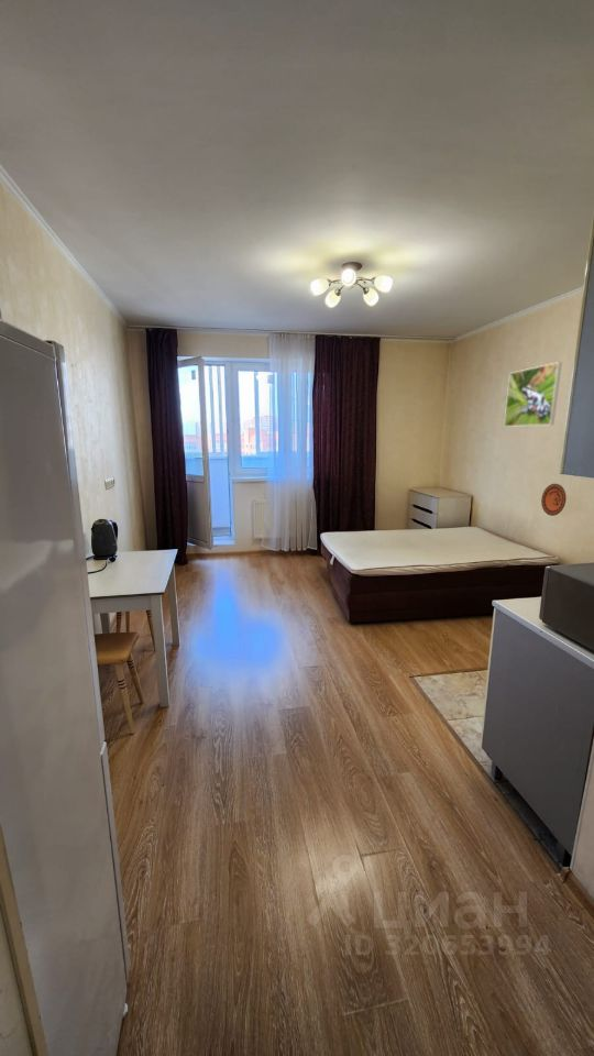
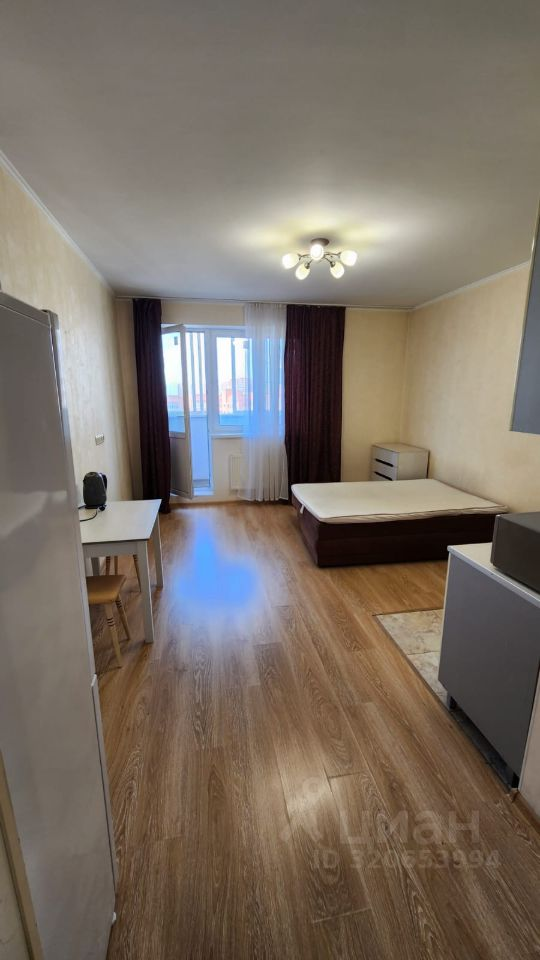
- decorative plate (553, 499)
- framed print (530, 397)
